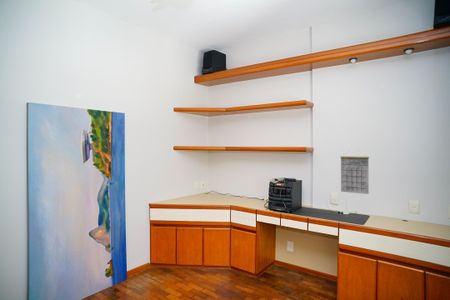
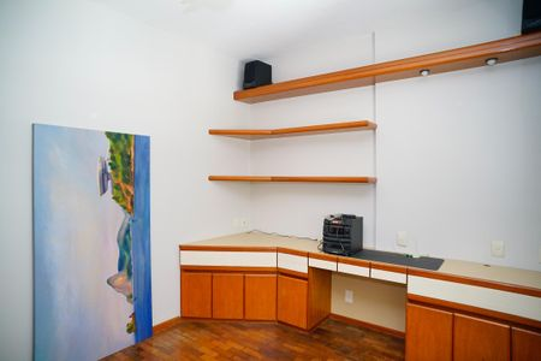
- calendar (354, 170)
